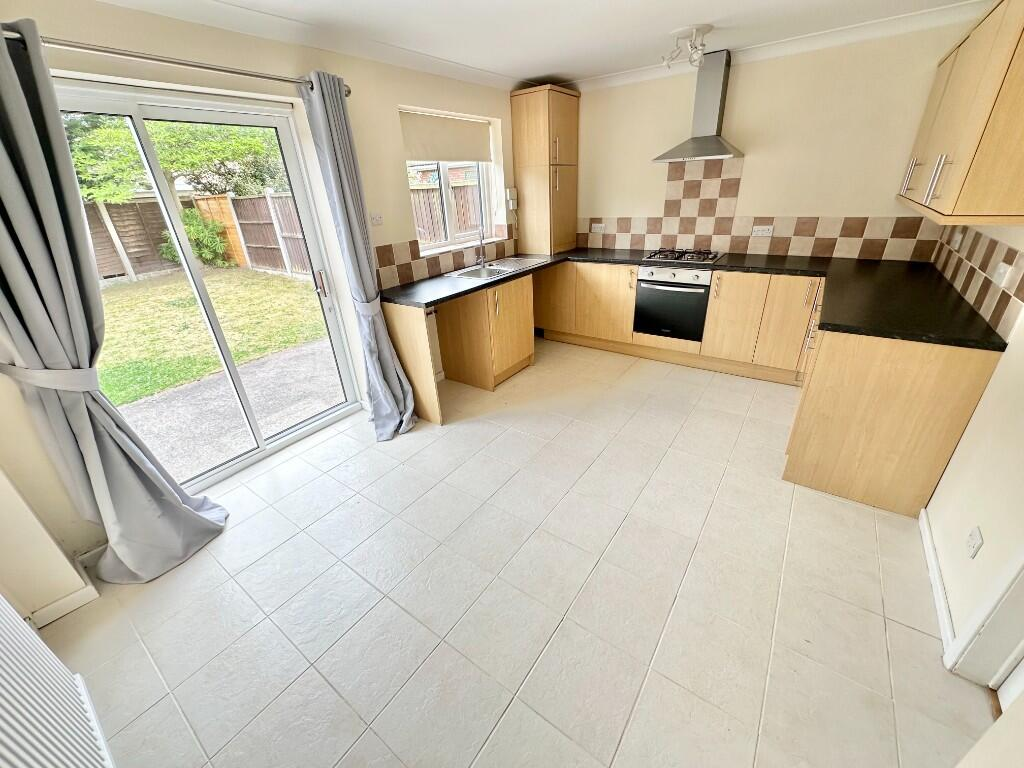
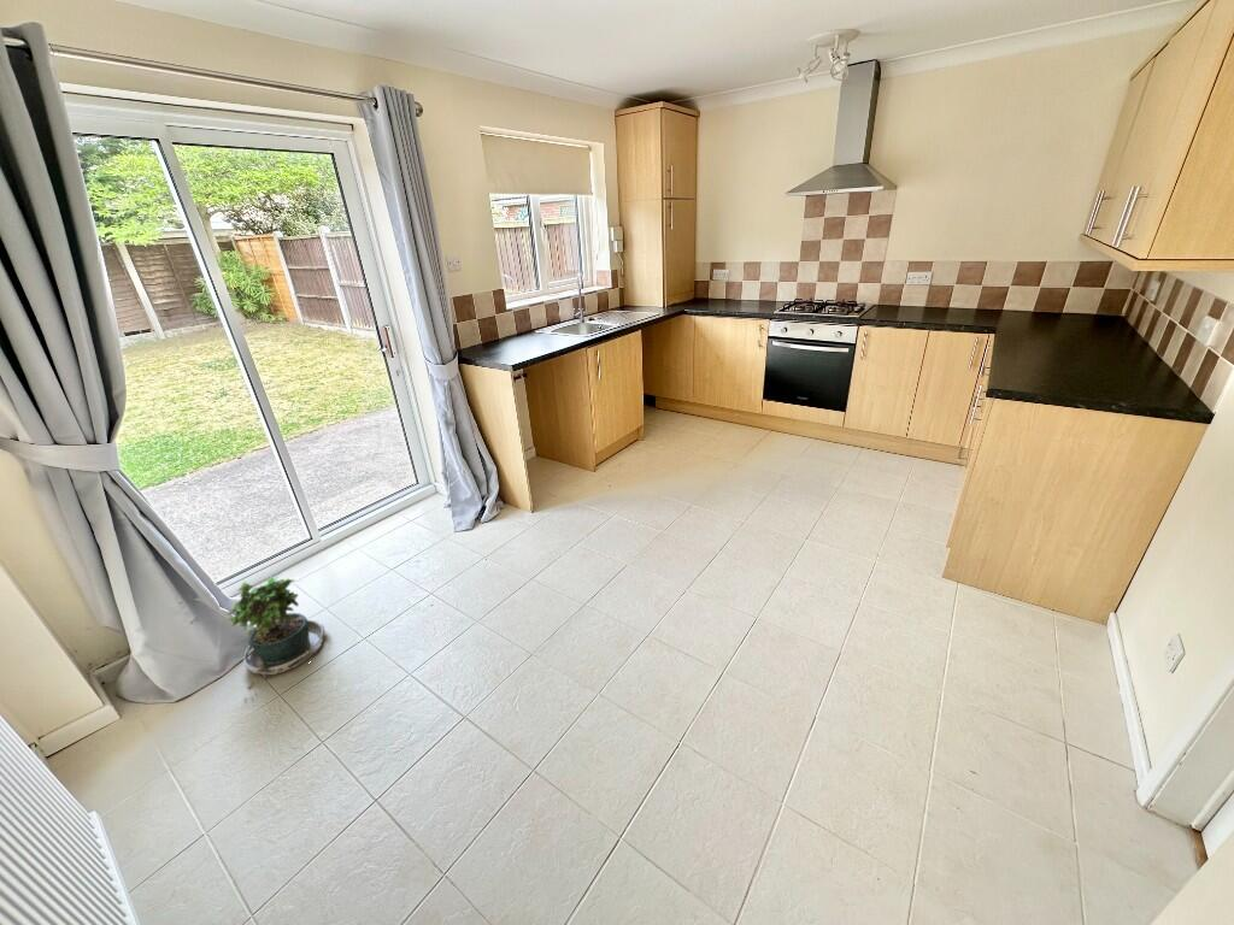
+ potted plant (270, 621)
